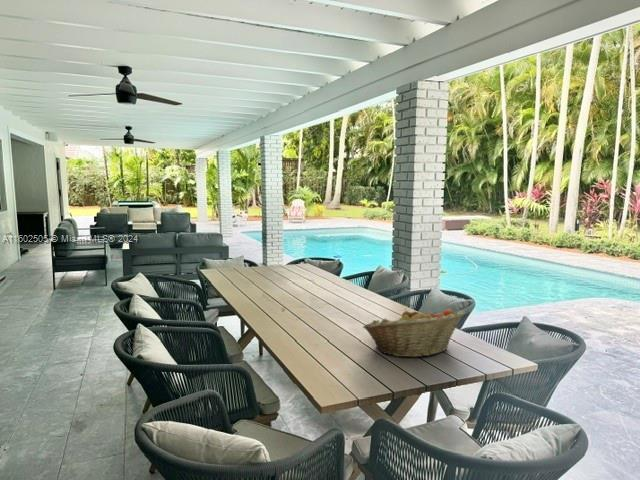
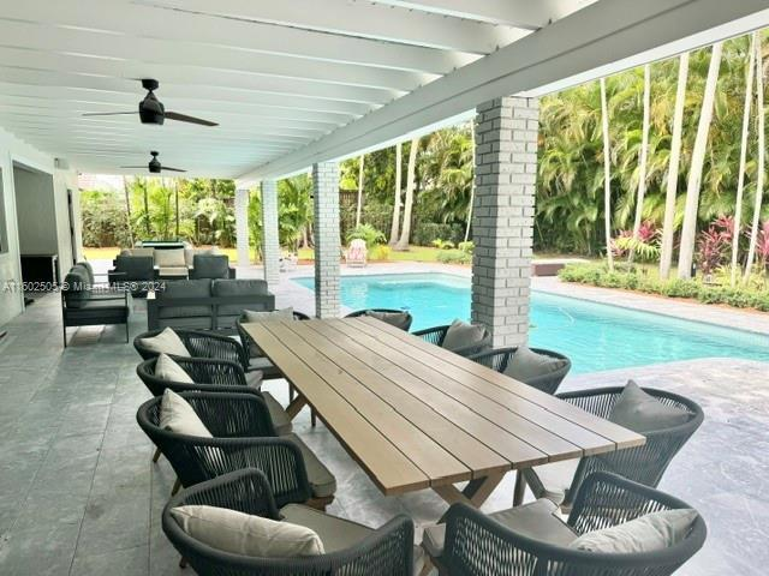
- fruit basket (414, 327)
